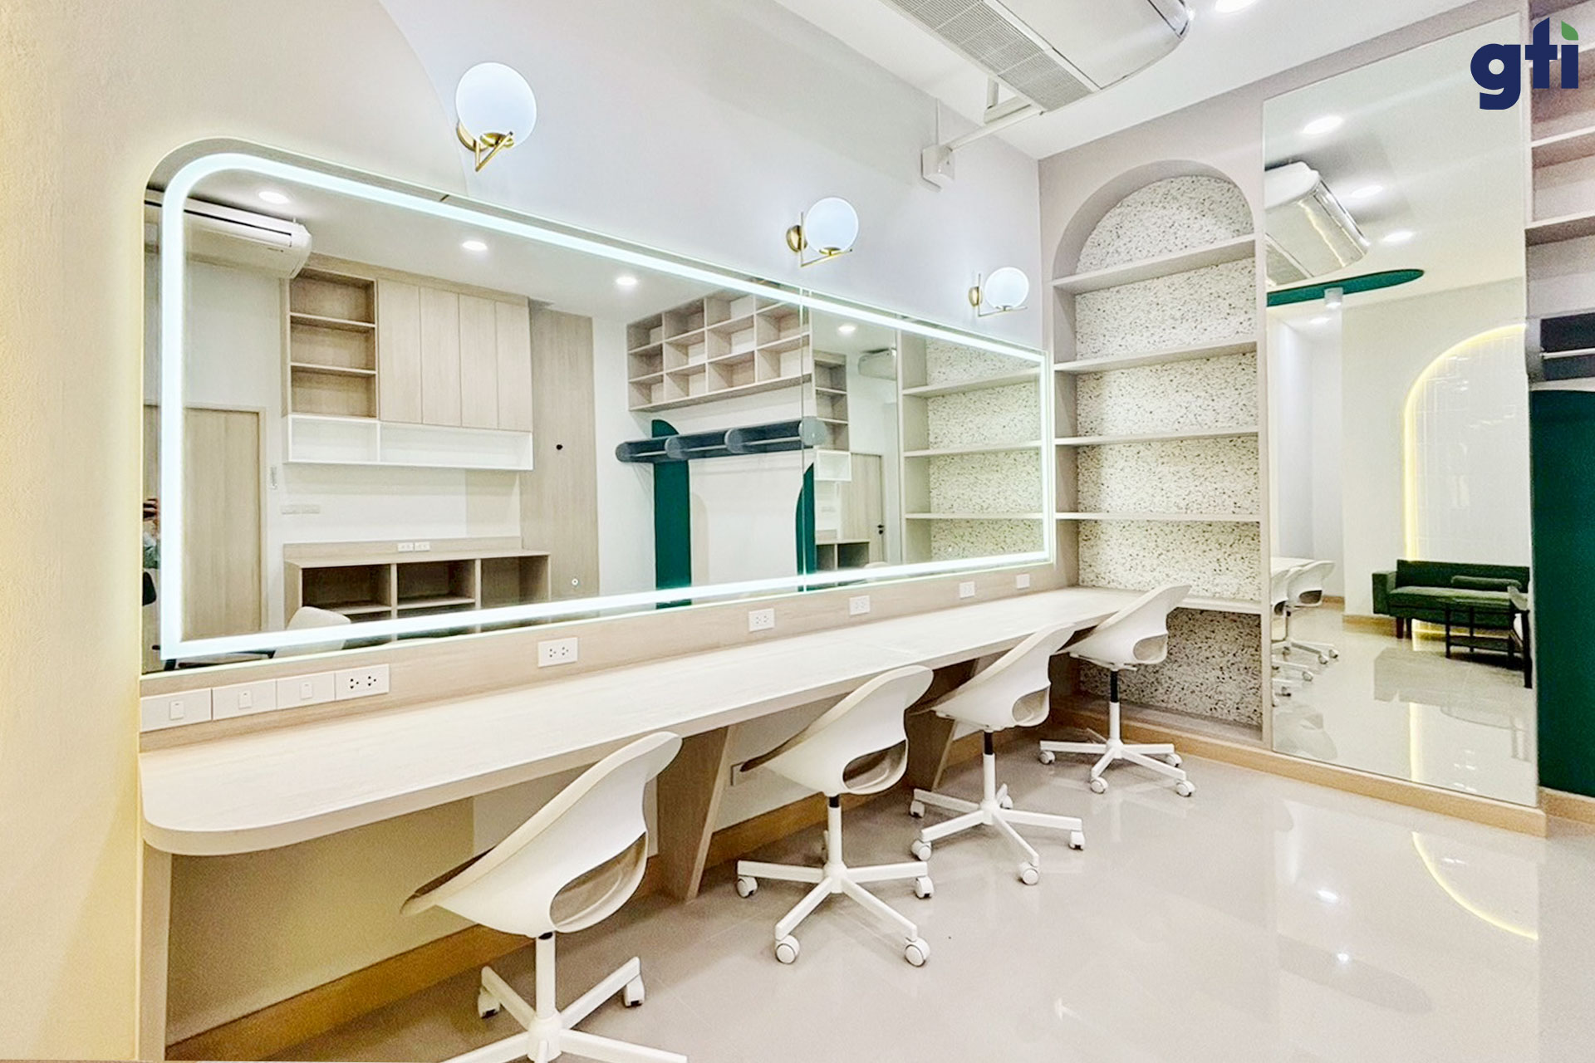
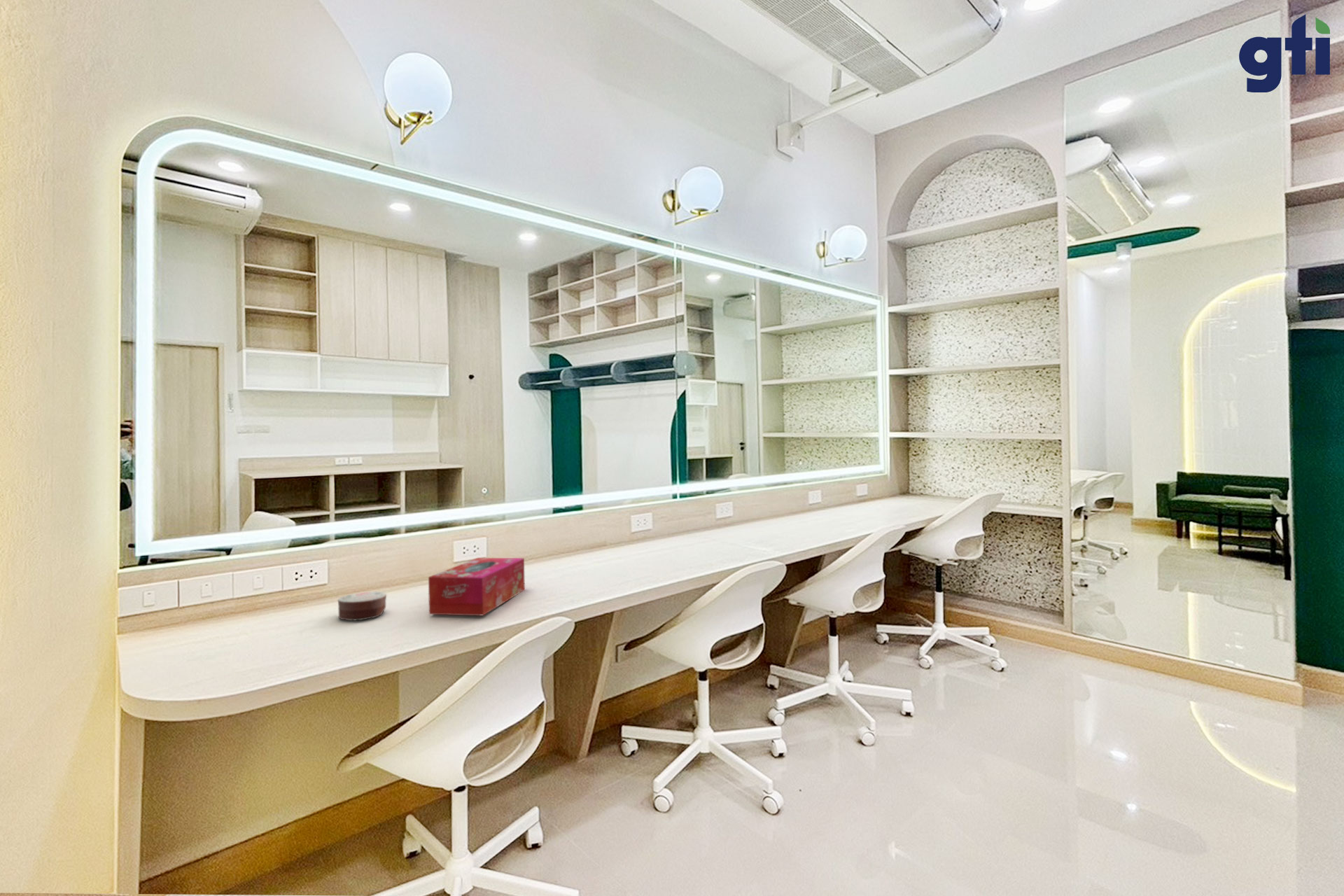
+ tissue box (480, 584)
+ cosmetic container (363, 606)
